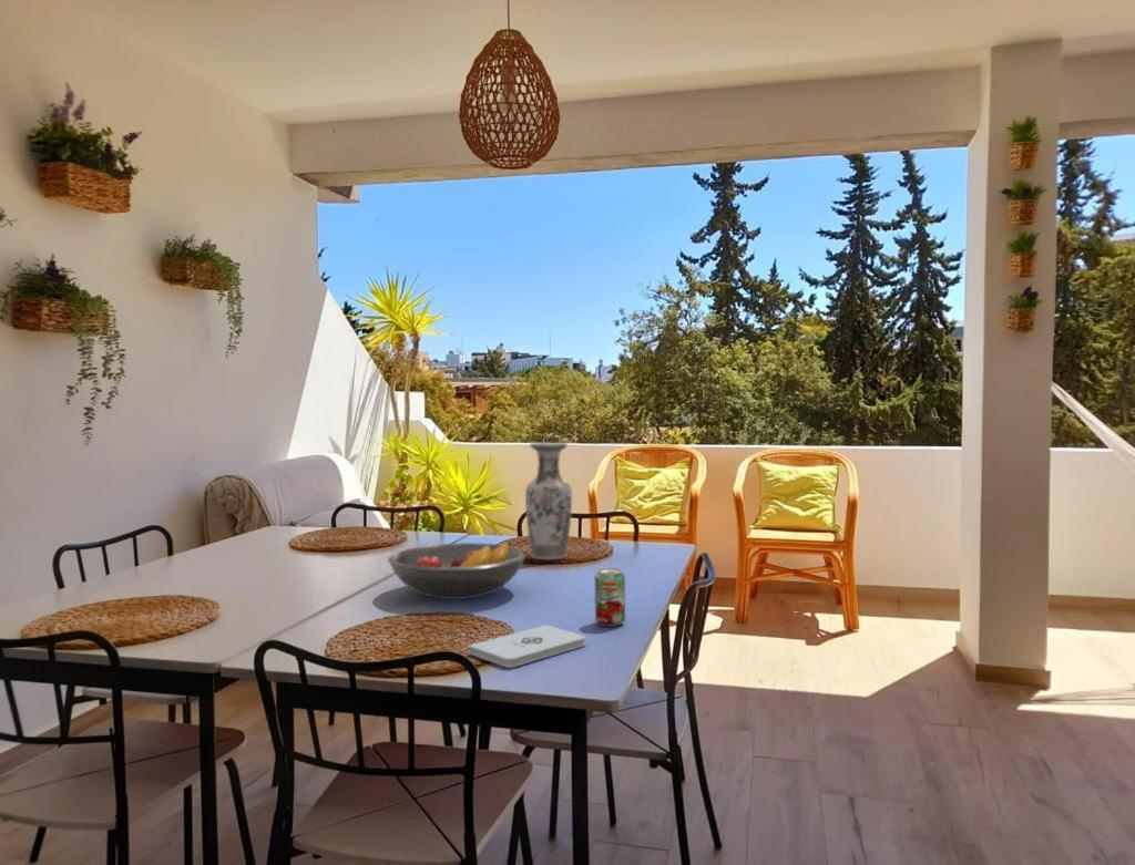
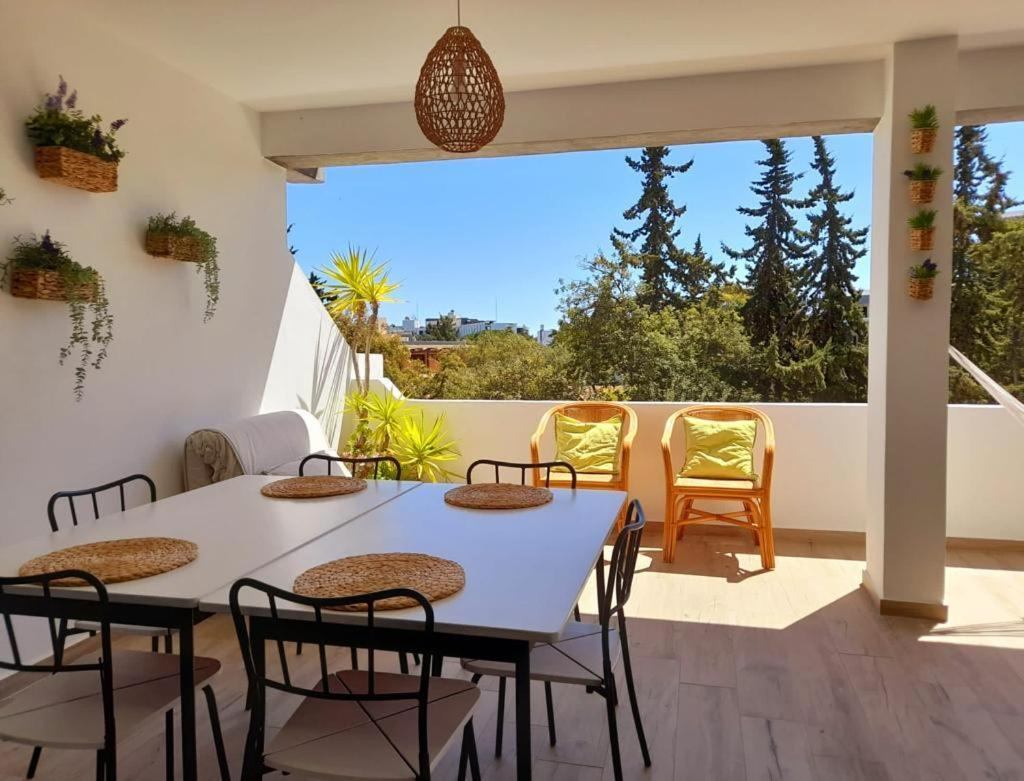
- vase (549, 500)
- beverage can (610, 596)
- notepad (529, 645)
- fruit bowl (458, 568)
